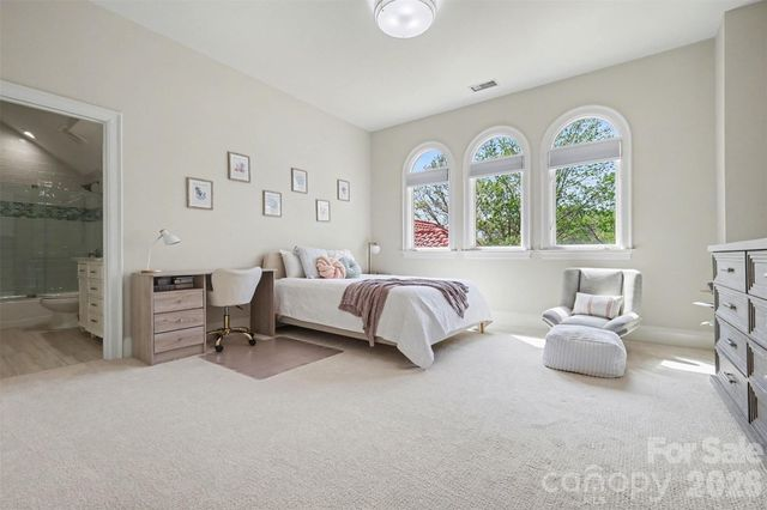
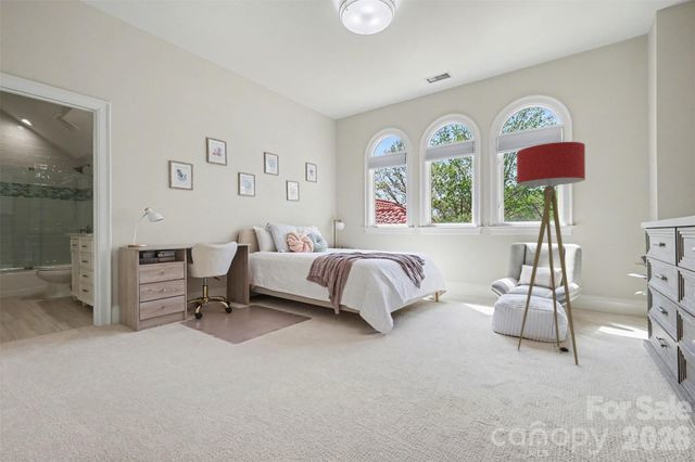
+ floor lamp (549, 251)
